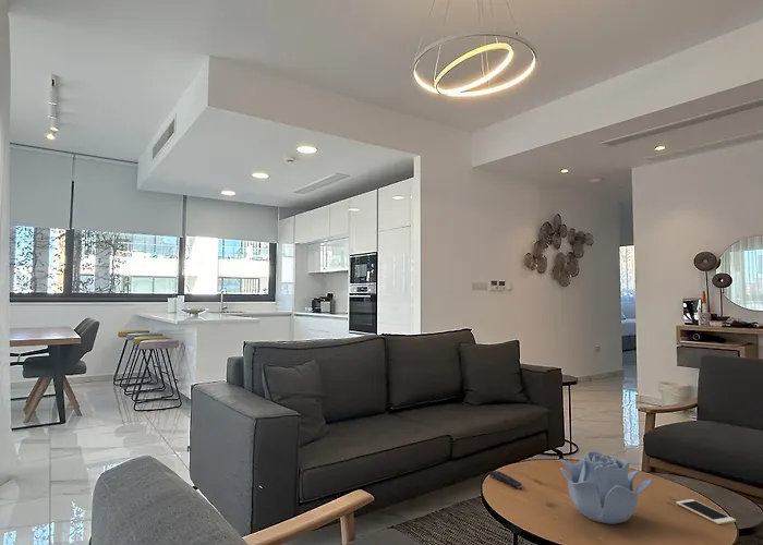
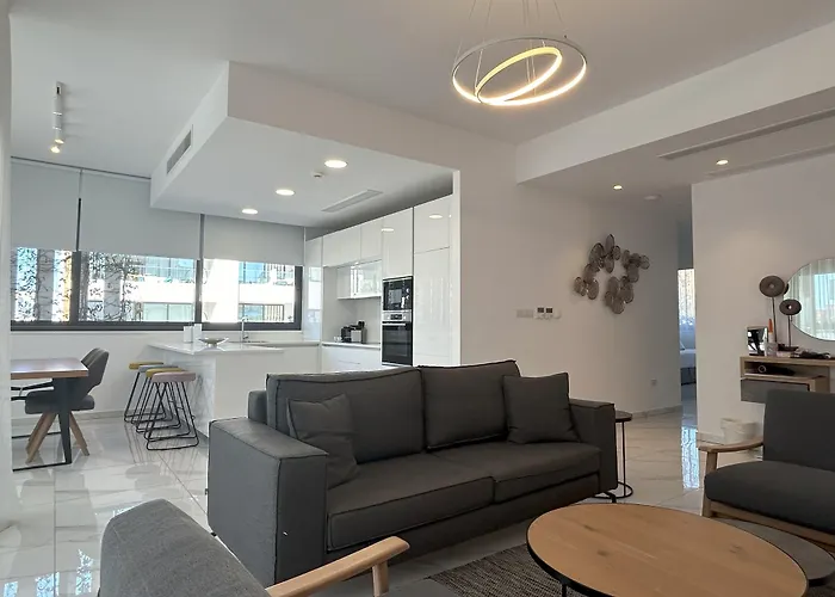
- decorative bowl (602, 486)
- cell phone (704, 511)
- remote control (506, 479)
